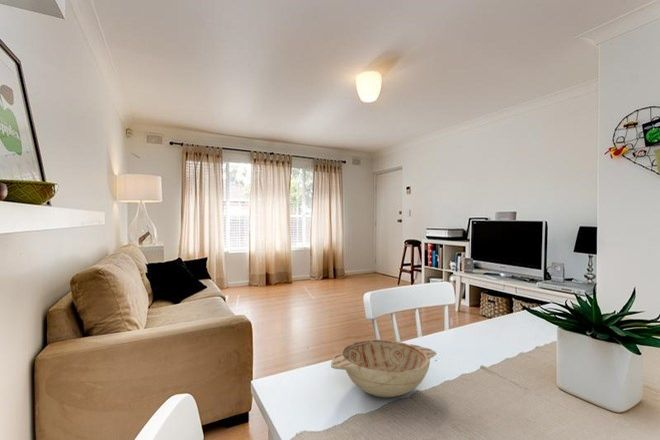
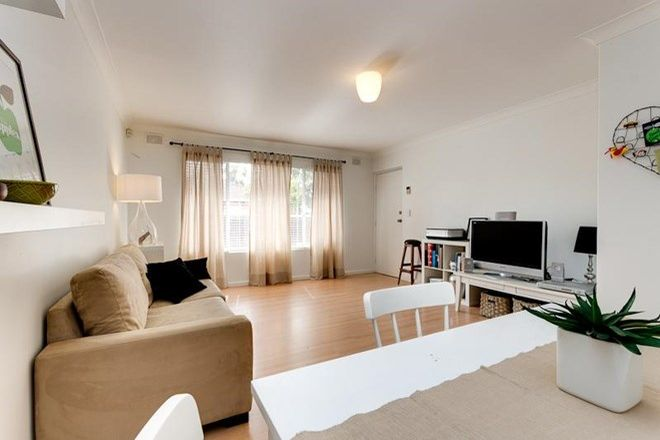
- decorative bowl (384, 369)
